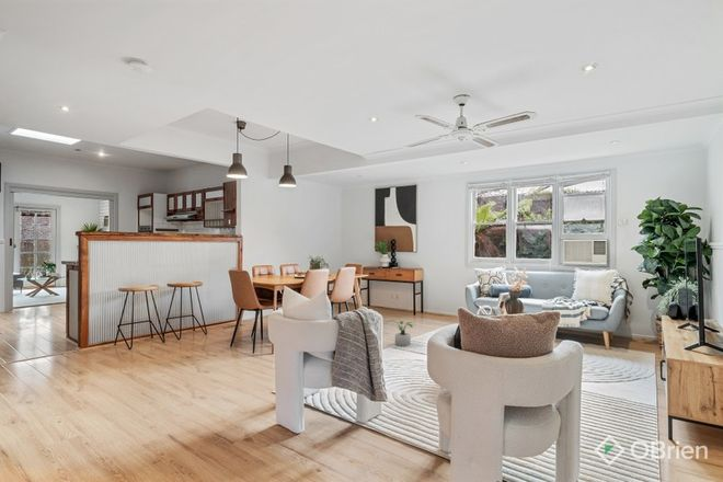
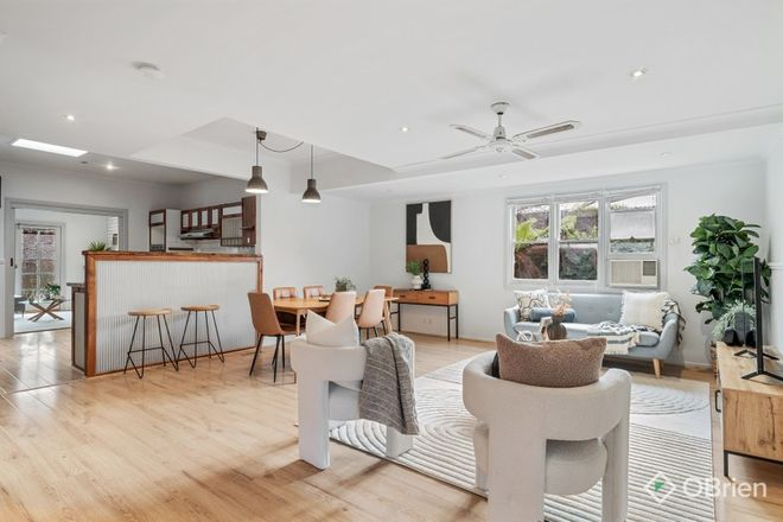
- potted plant (401, 332)
